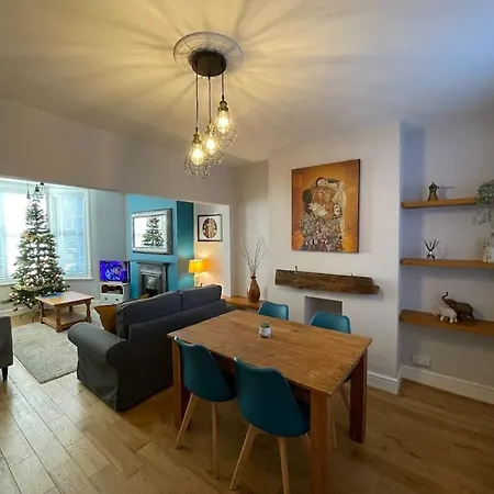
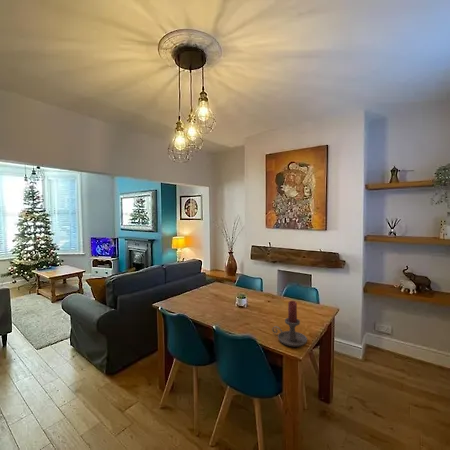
+ candle holder (288, 320)
